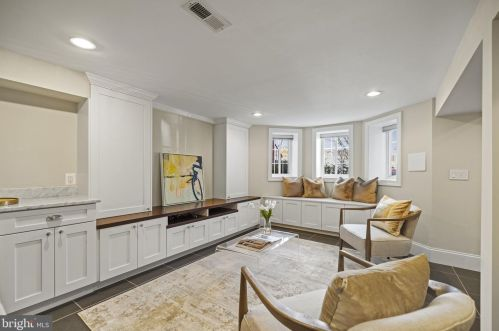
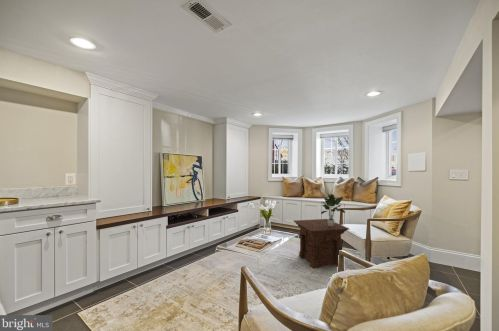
+ potted plant (332, 209)
+ side table (319, 242)
